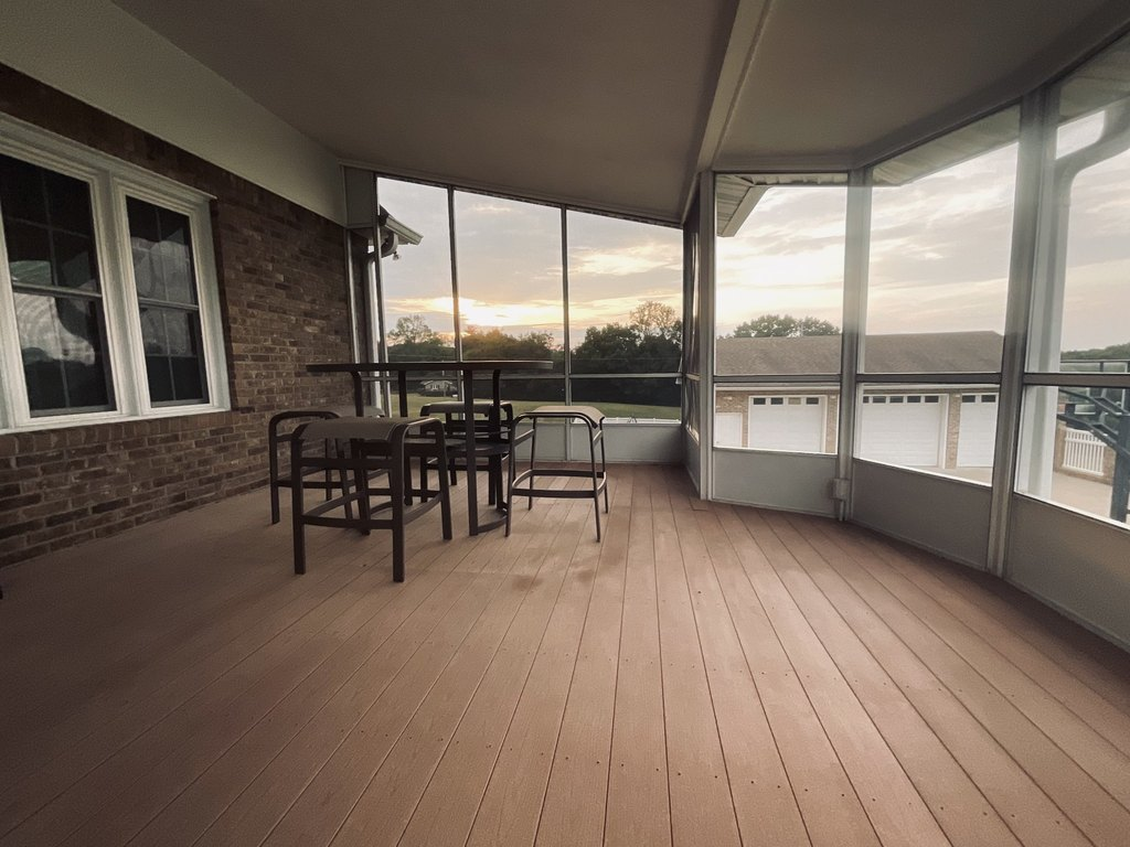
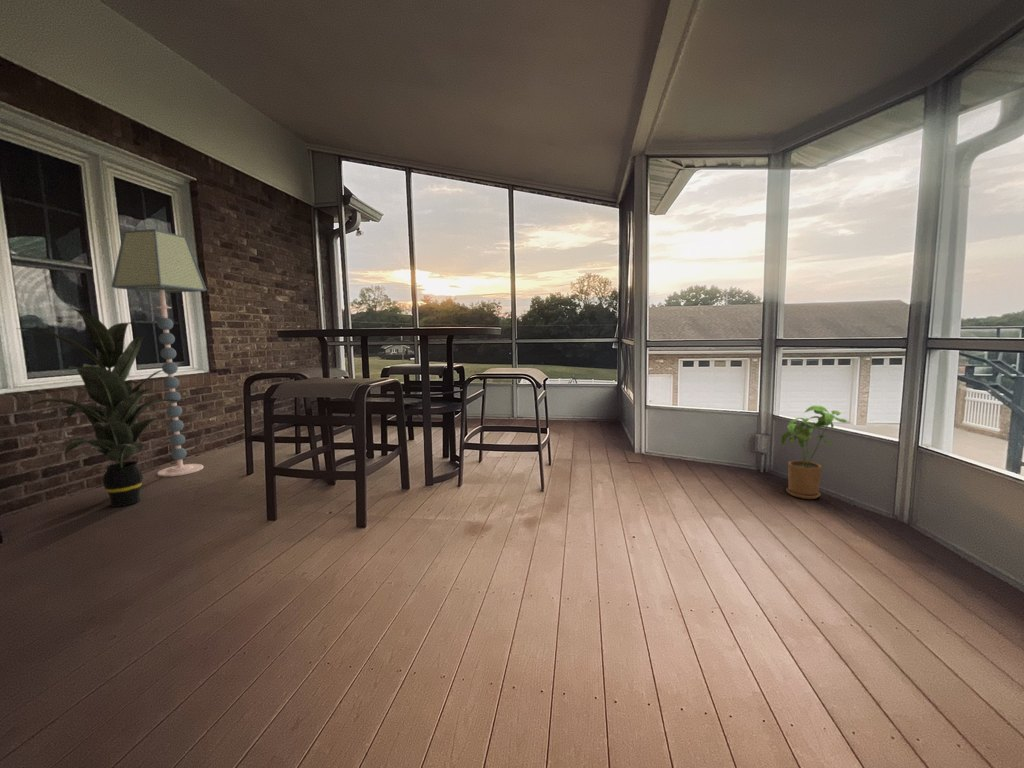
+ floor lamp (168, 355)
+ indoor plant (103, 409)
+ house plant (803, 451)
